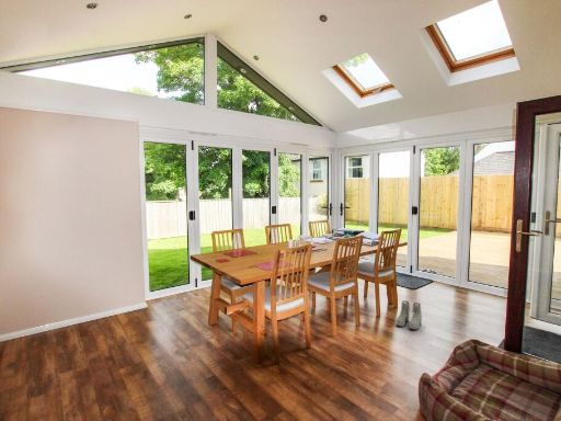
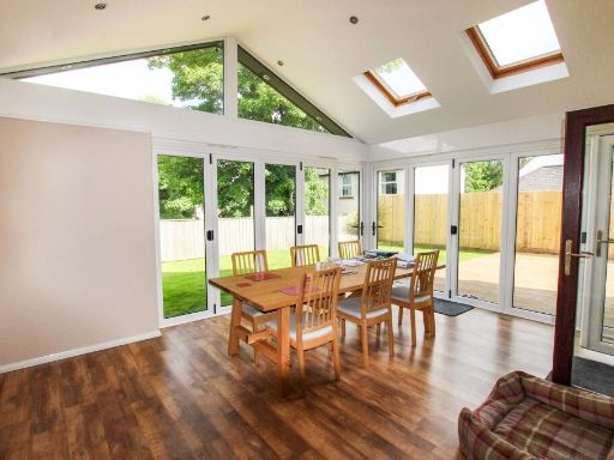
- boots (408, 314)
